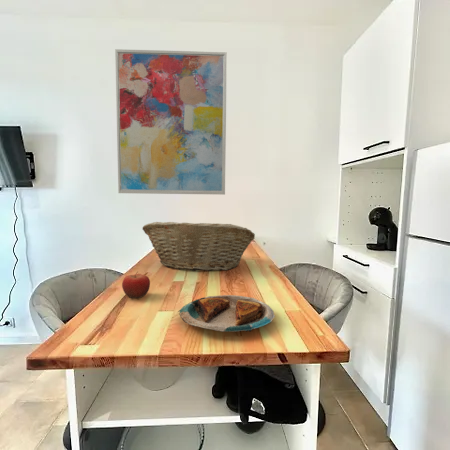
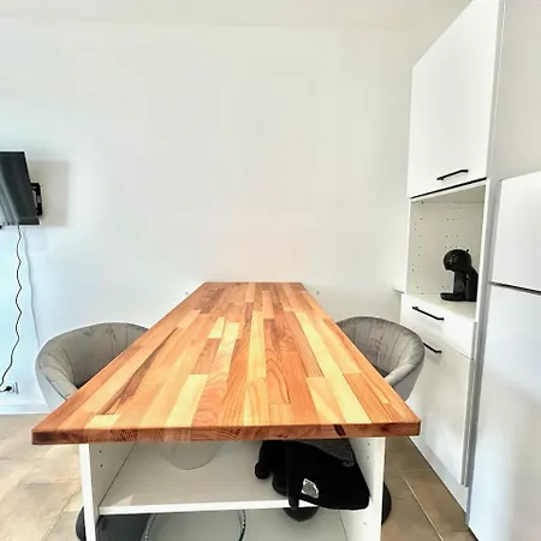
- fruit basket (198, 241)
- fruit (136, 283)
- plate (225, 311)
- wall art (171, 124)
